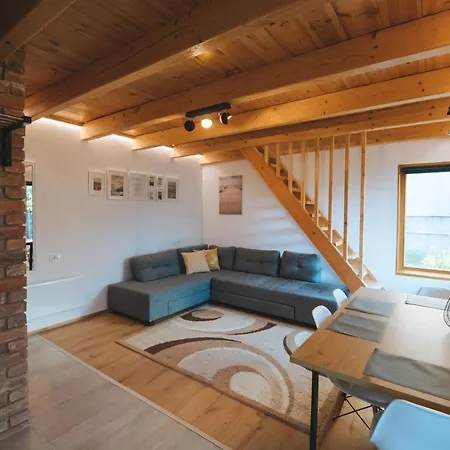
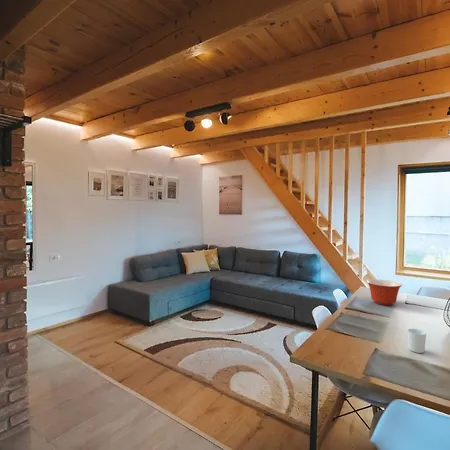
+ cup (416, 340)
+ mixing bowl (383, 292)
